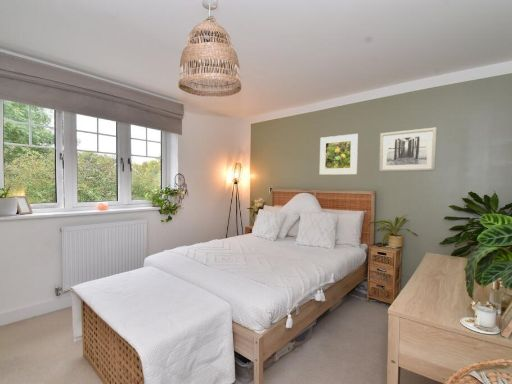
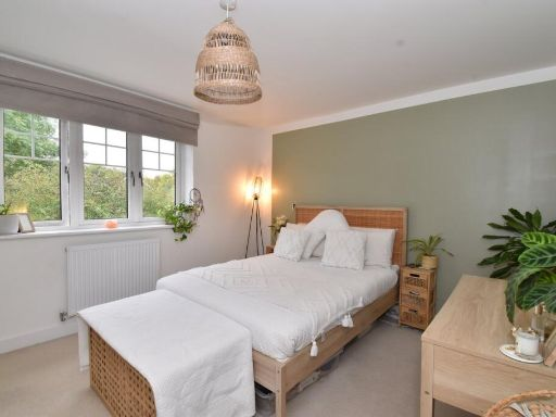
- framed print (337, 155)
- wall art (406, 151)
